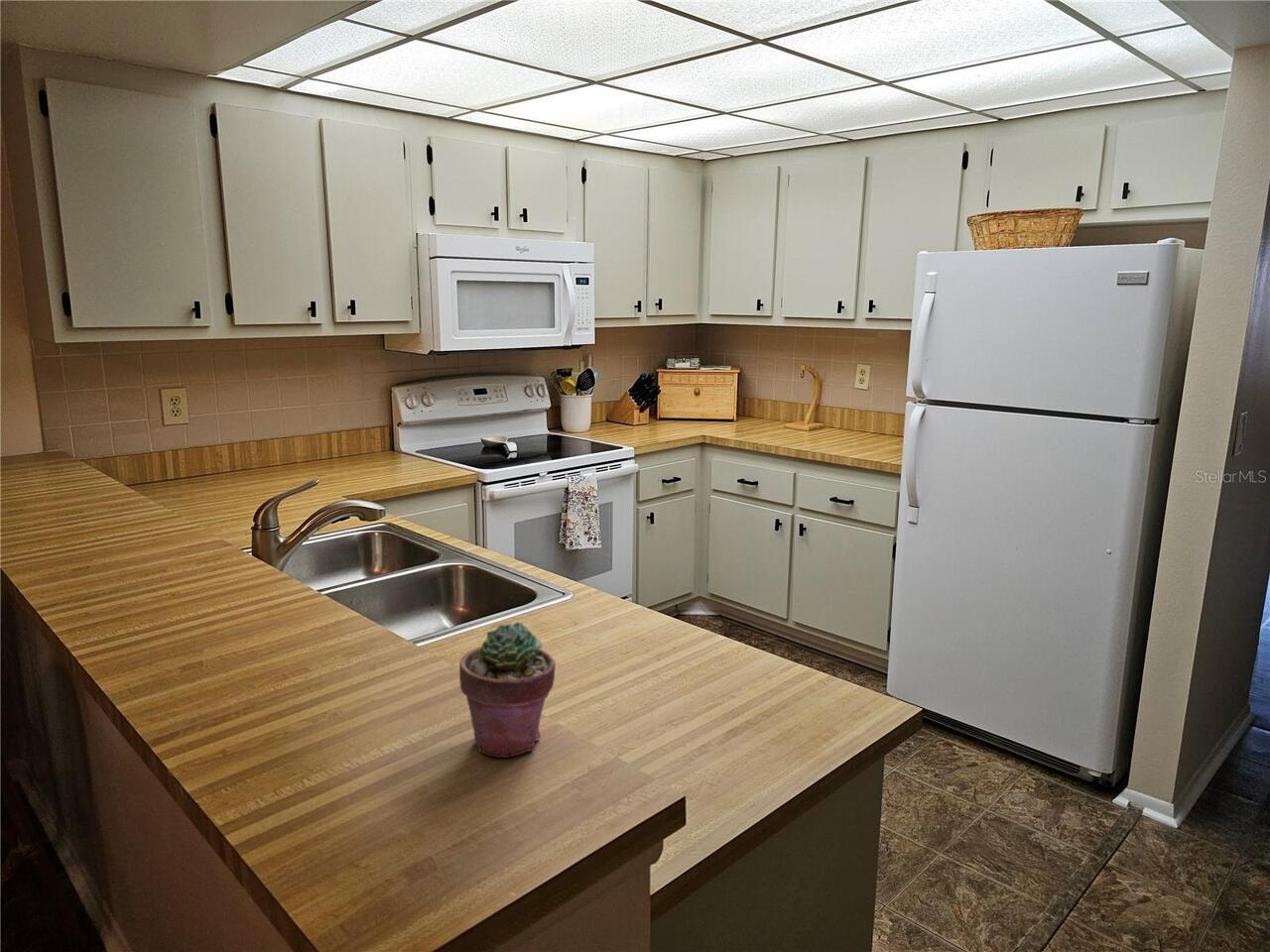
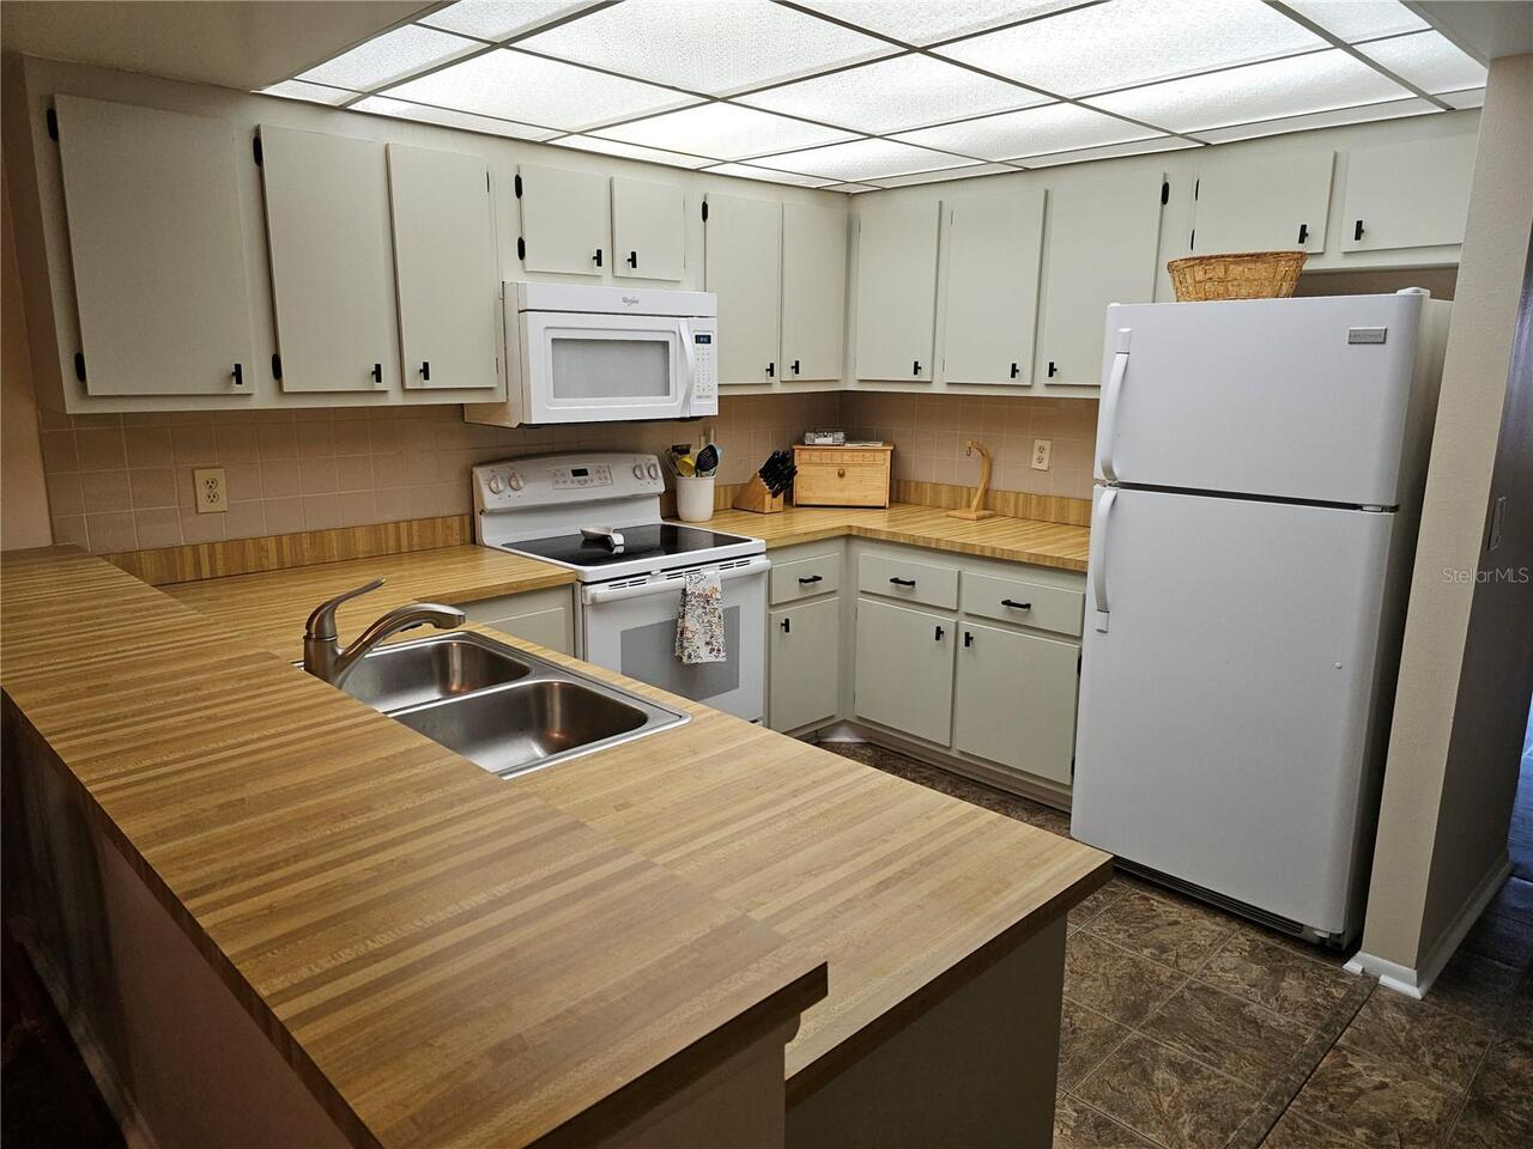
- potted succulent (507, 684)
